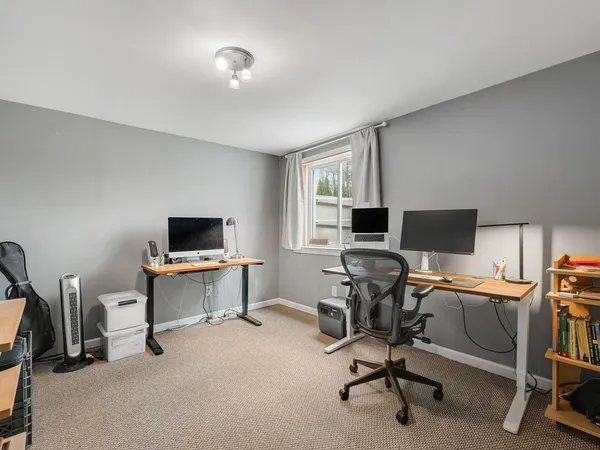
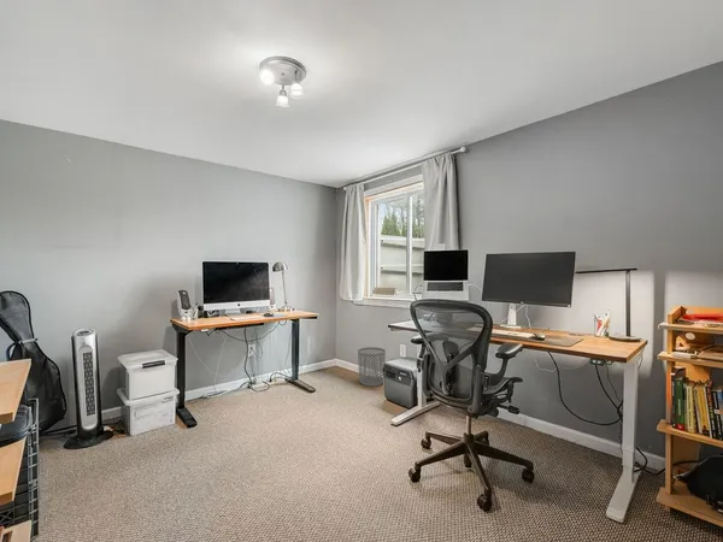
+ waste bin (371, 366)
